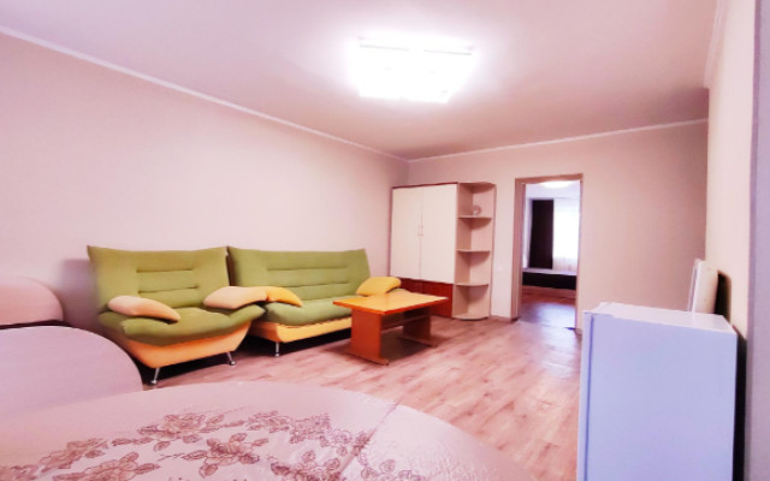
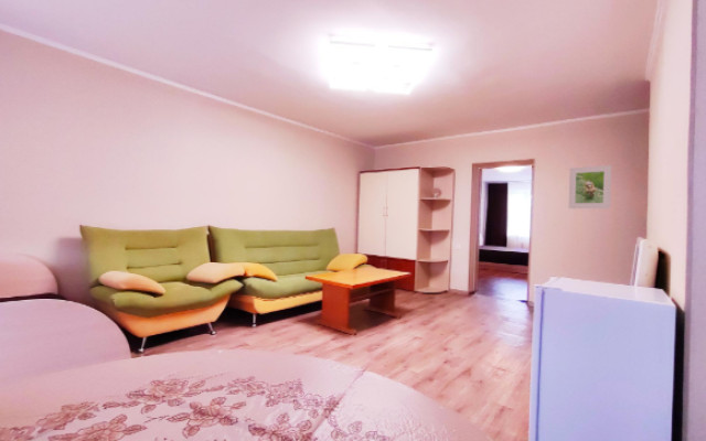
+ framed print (589, 187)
